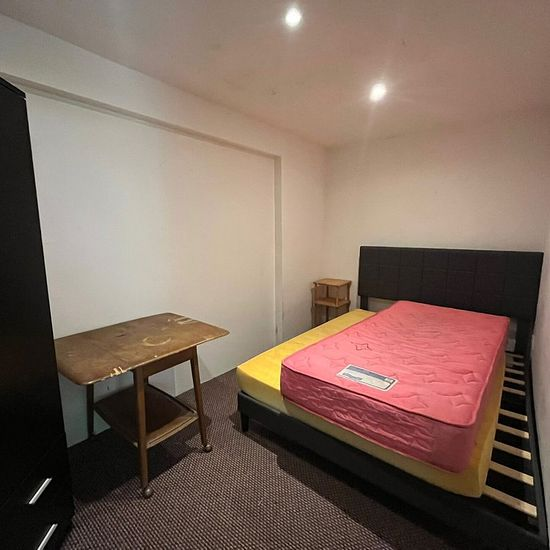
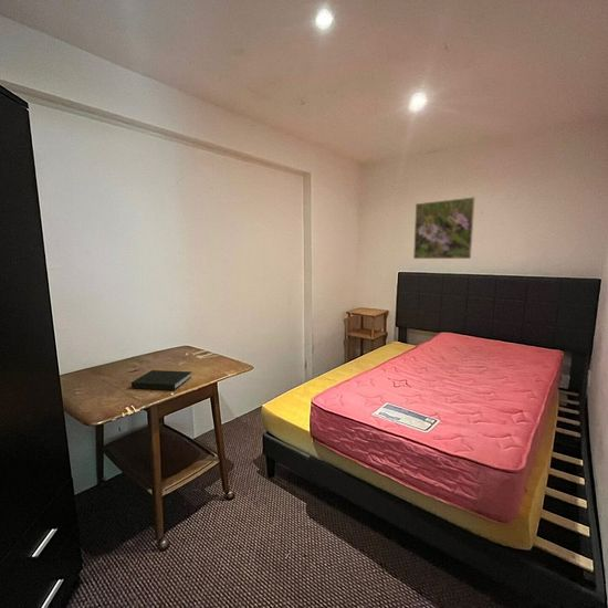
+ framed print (442, 230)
+ book (163, 379)
